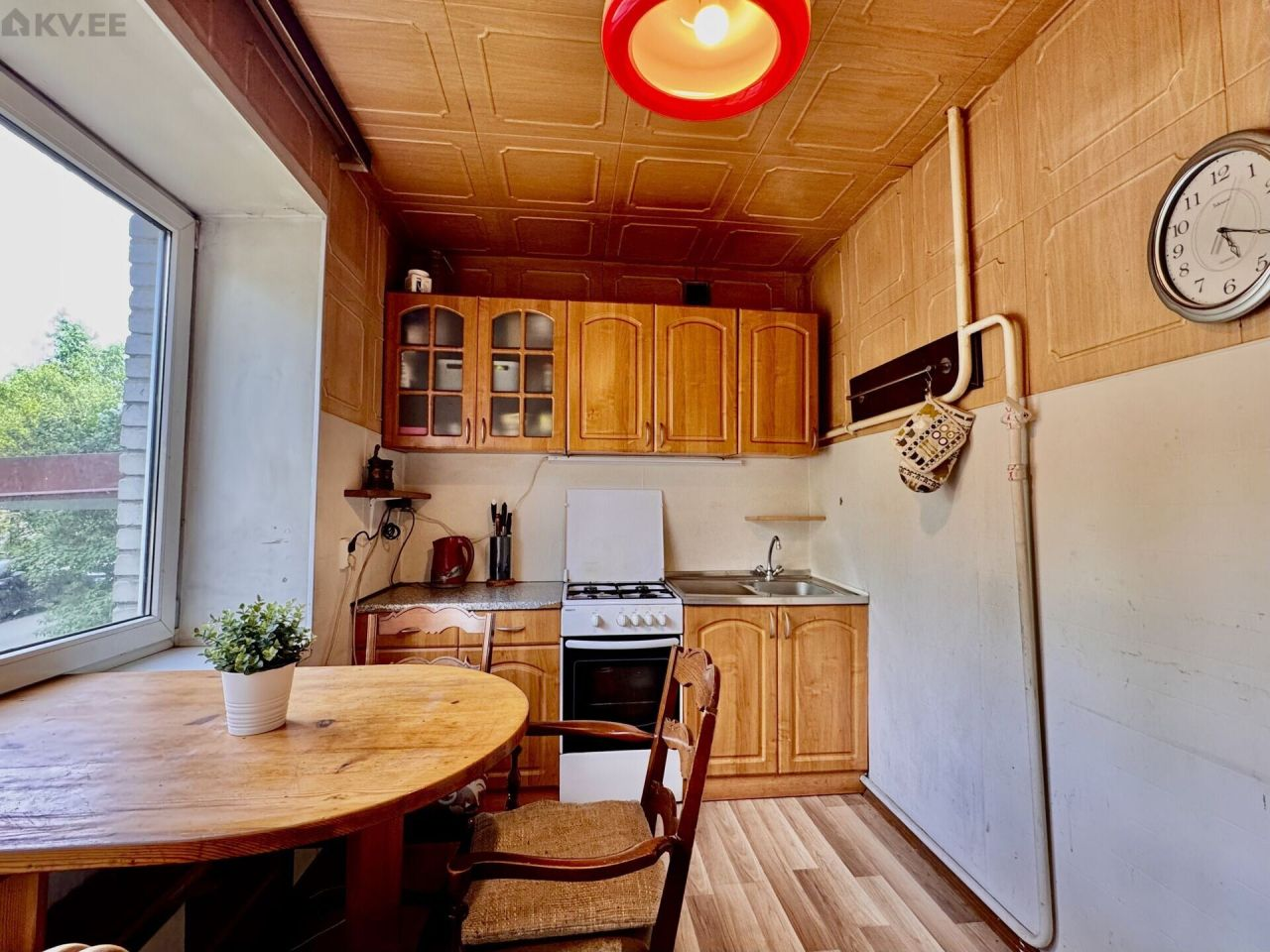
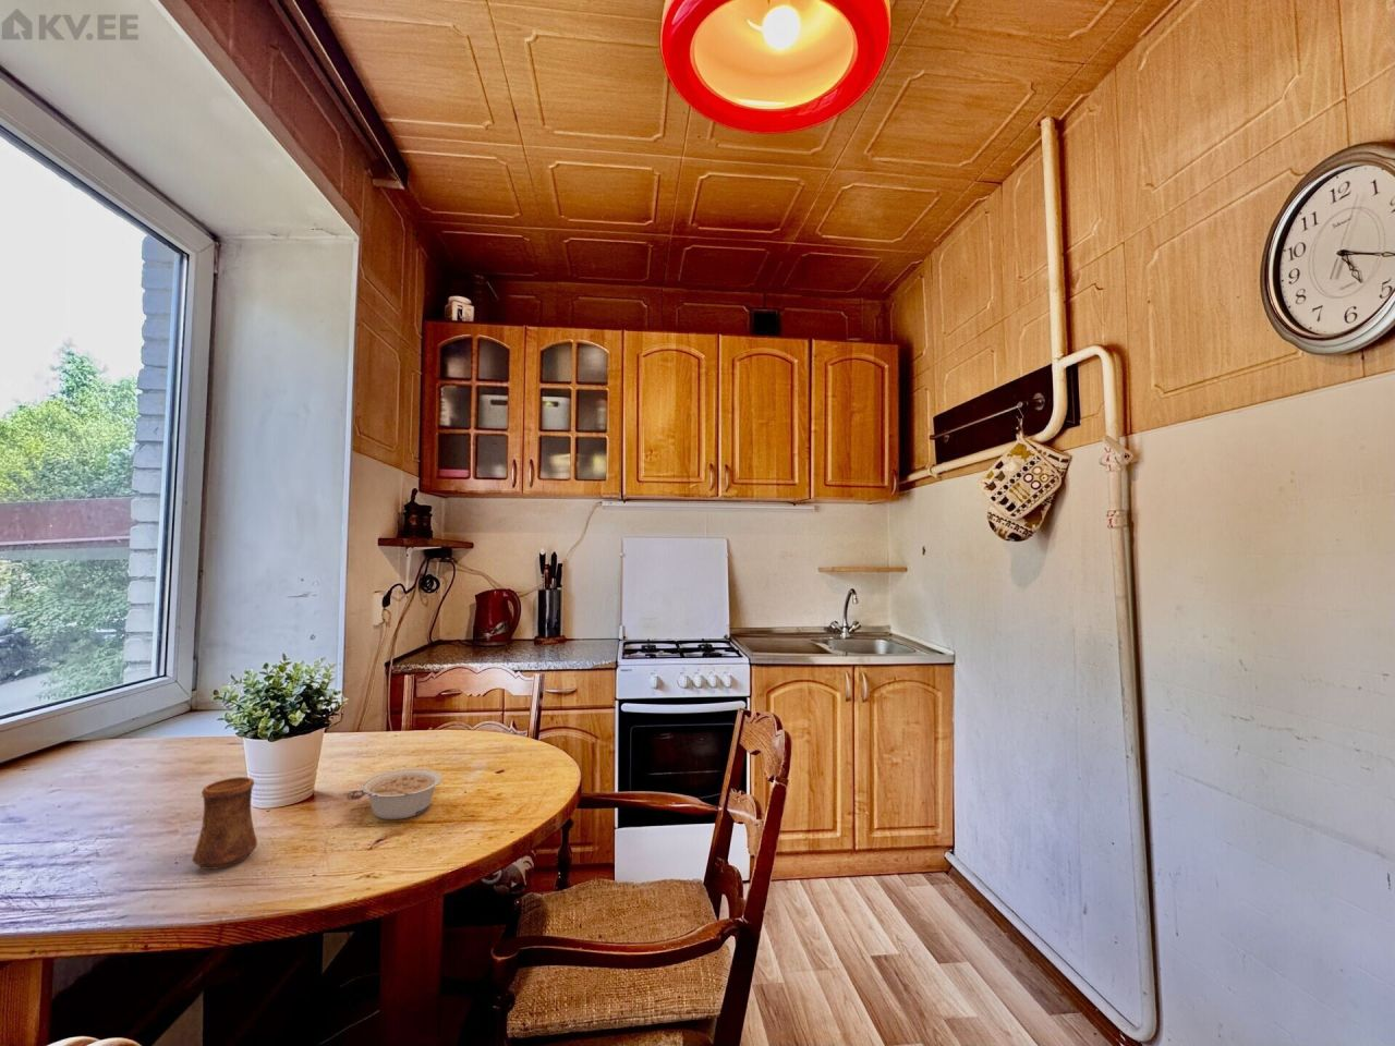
+ cup (226, 822)
+ legume (404, 792)
